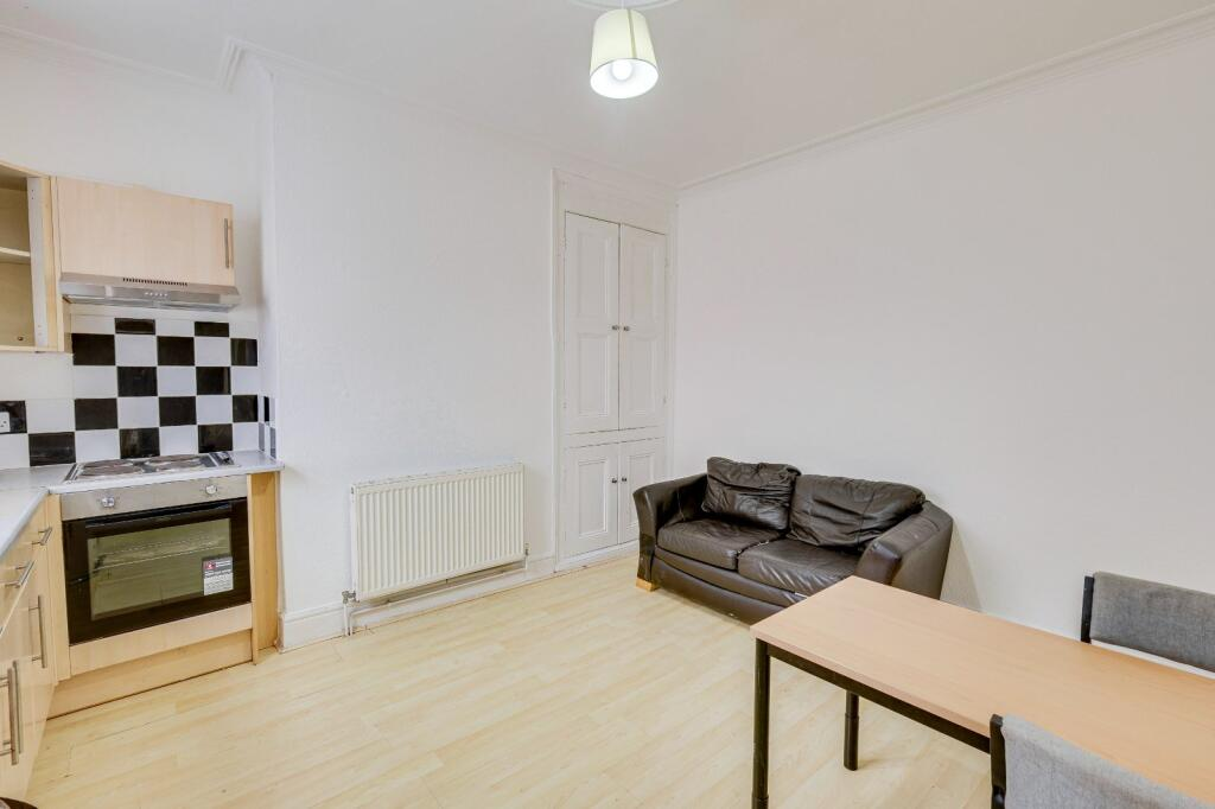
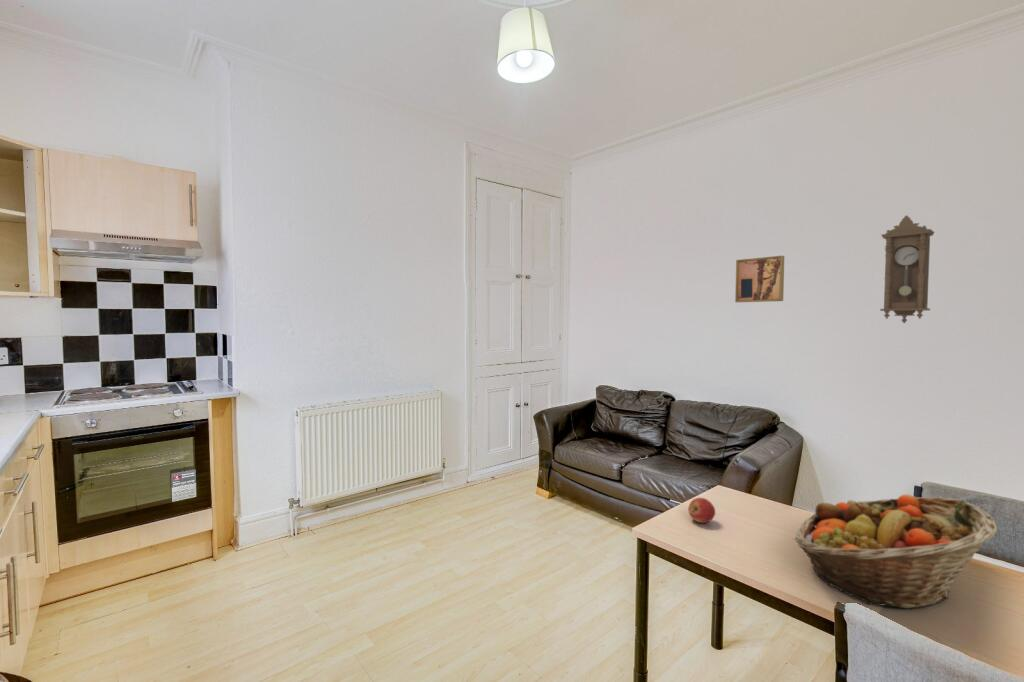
+ apple (701, 509)
+ fruit basket (886, 538)
+ pendulum clock (906, 270)
+ wall art (759, 279)
